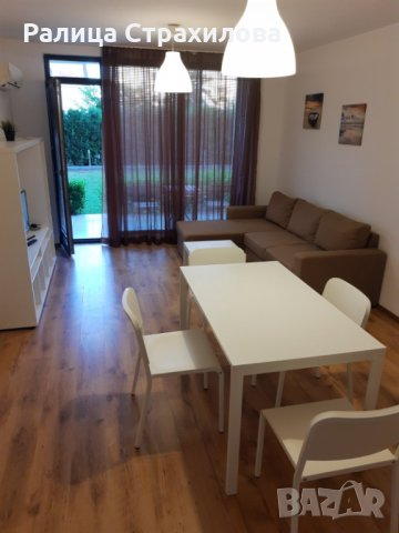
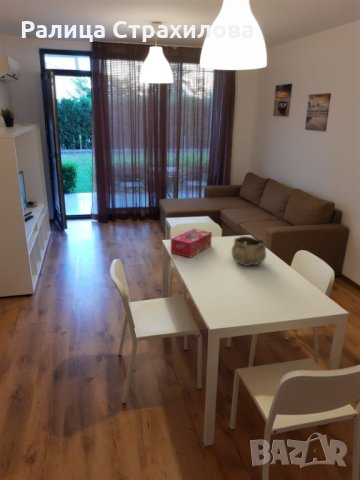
+ decorative bowl (248, 251)
+ tissue box (191, 242)
